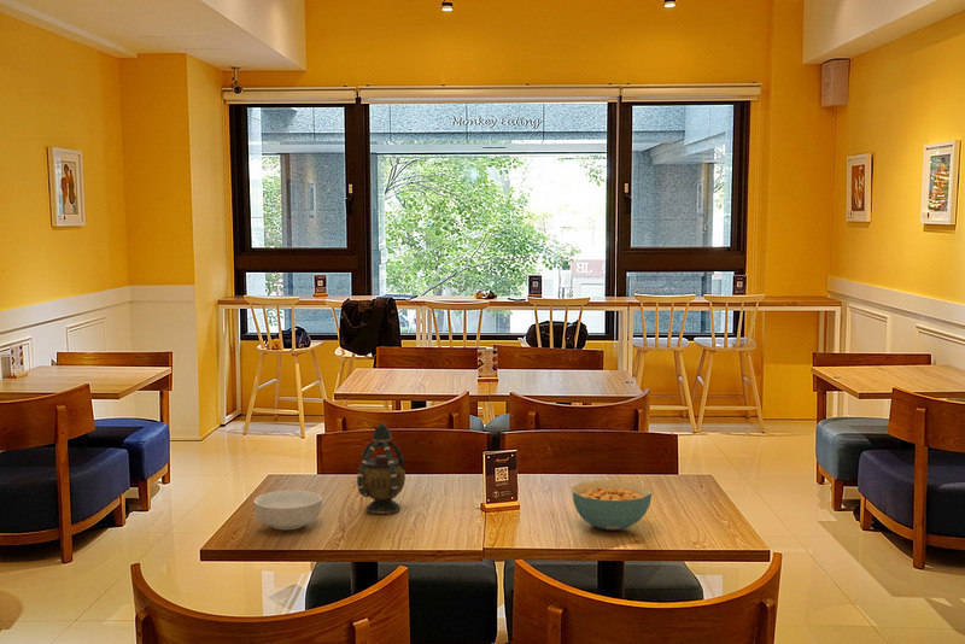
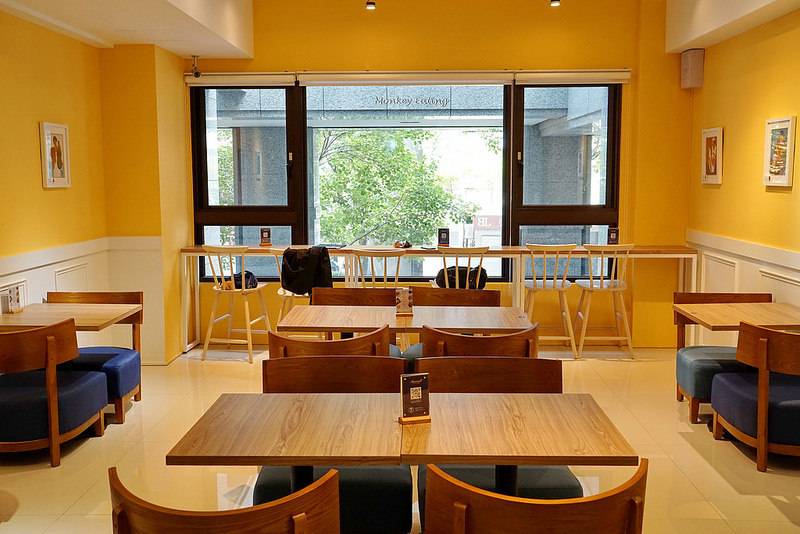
- teapot (385, 462)
- cereal bowl (610, 509)
- cereal bowl (288, 511)
